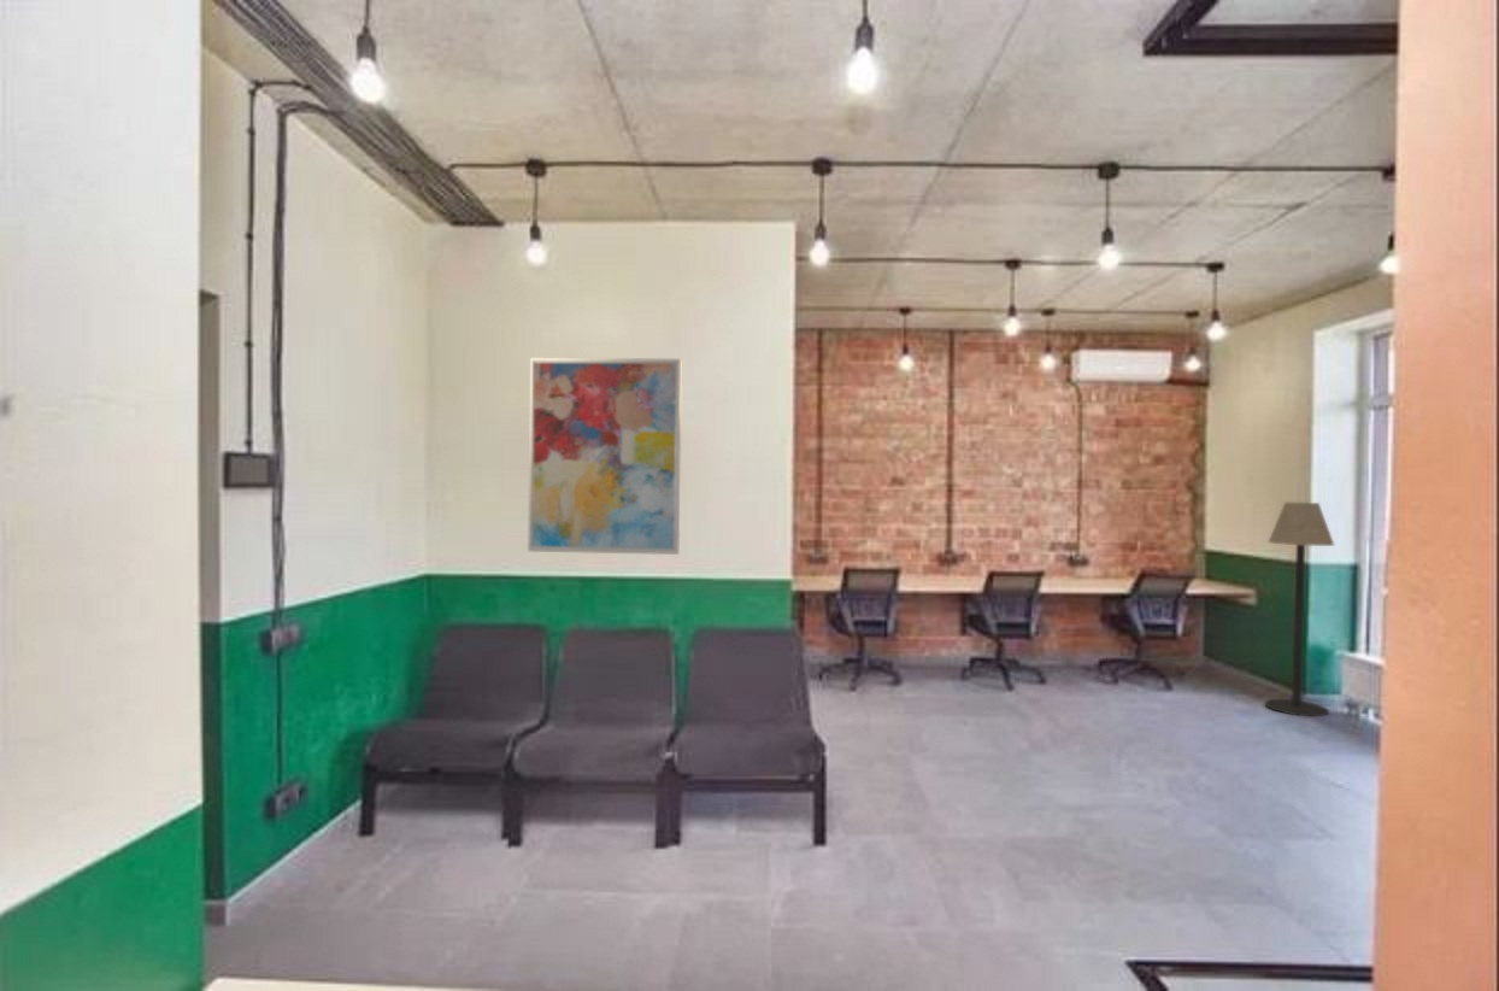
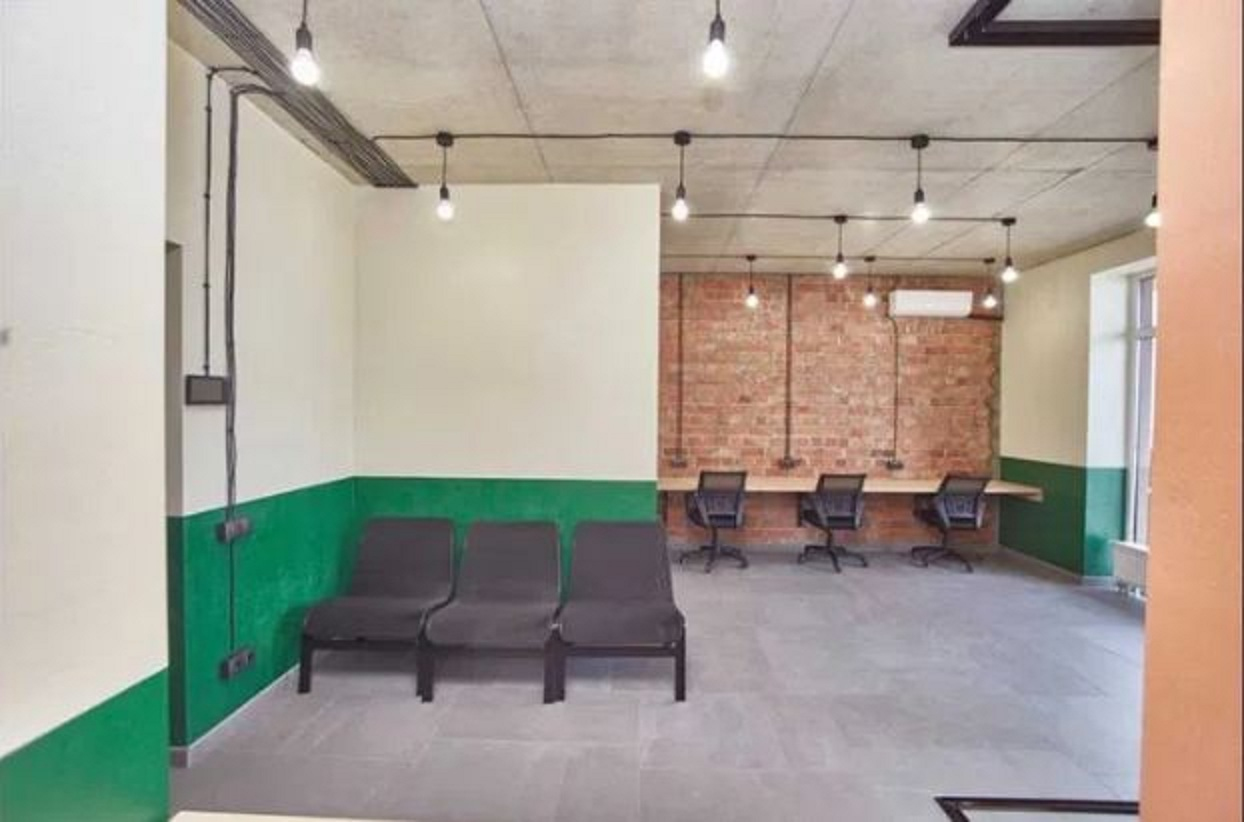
- wall art (604, 456)
- floor lamp (1299, 605)
